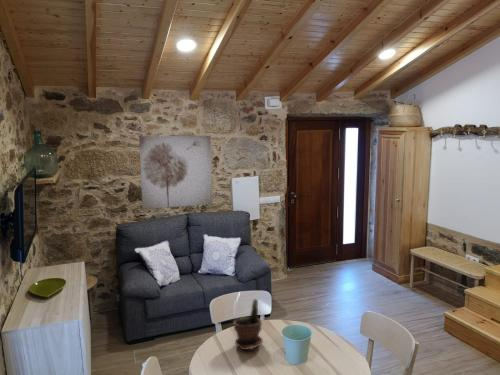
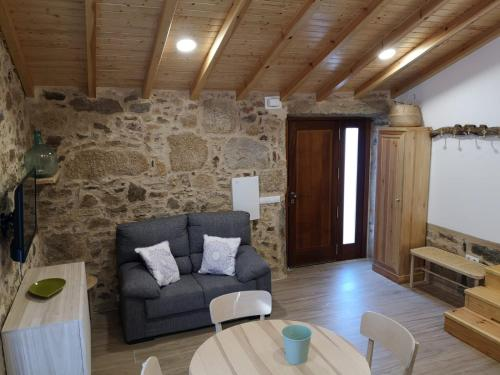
- wall art (177, 171)
- potted plant (248, 323)
